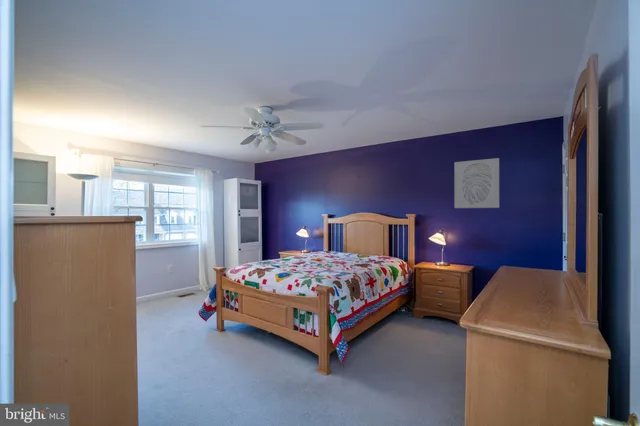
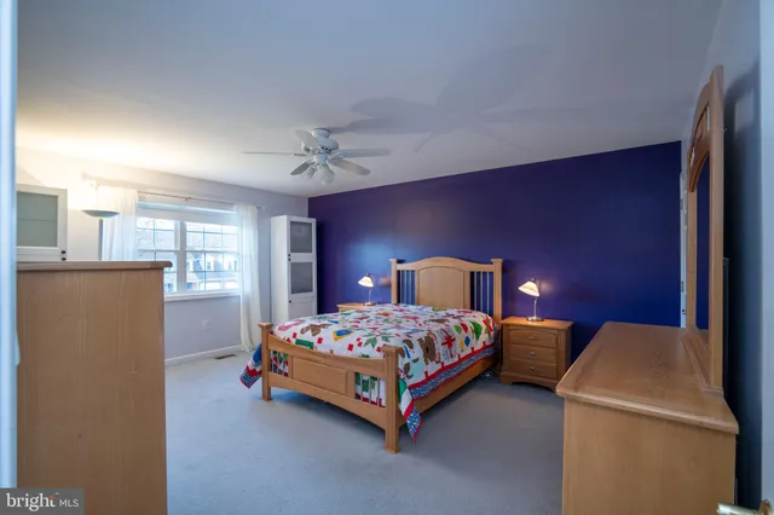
- wall art (476, 184)
